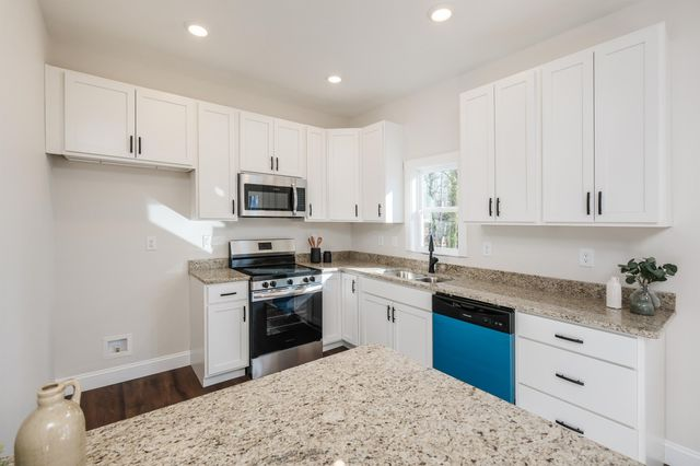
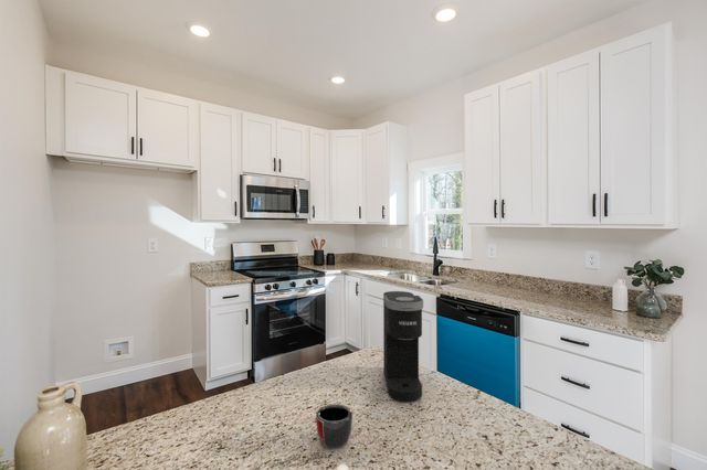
+ coffee maker (401, 339)
+ mug (331, 424)
